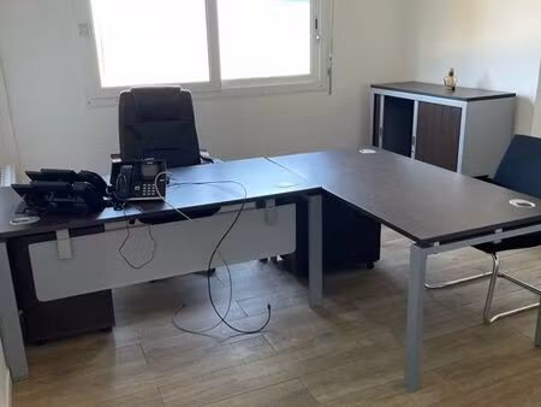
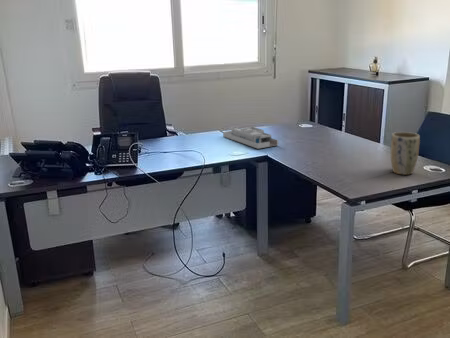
+ desk organizer (249, 134)
+ plant pot (404, 153)
